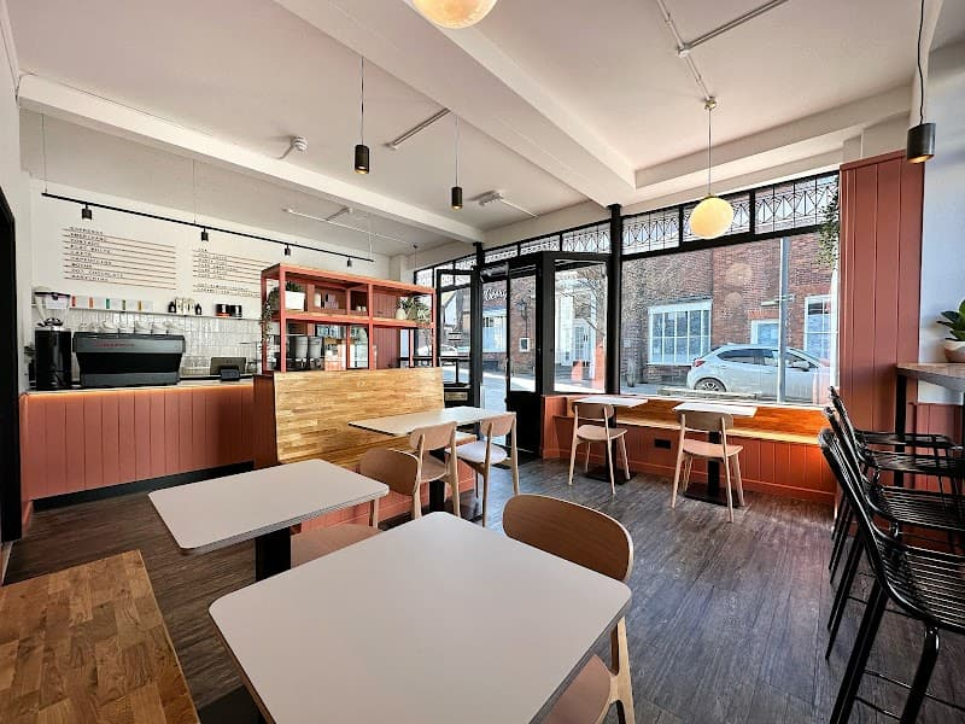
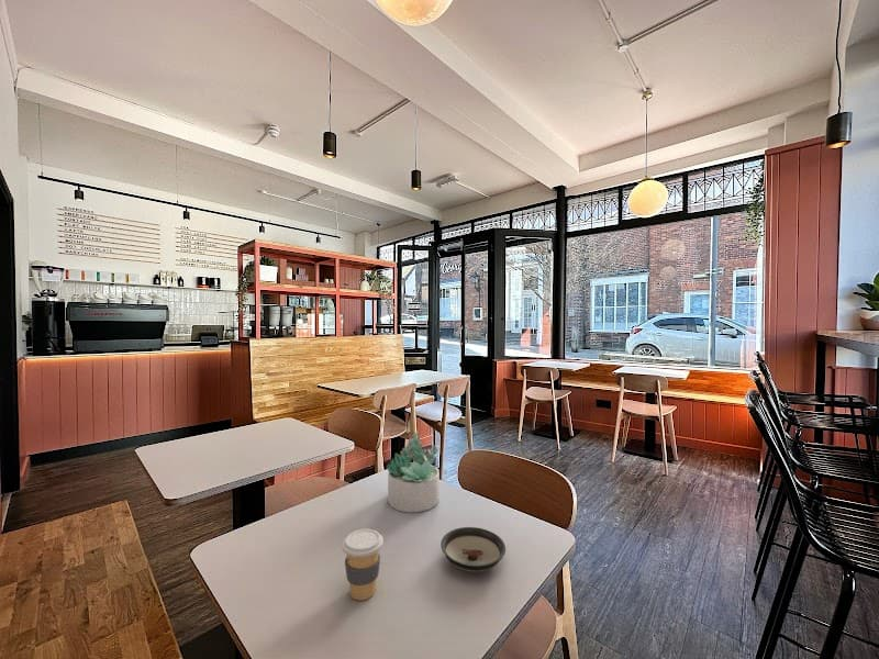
+ saucer (472, 551)
+ succulent plant (413, 468)
+ coffee cup (363, 565)
